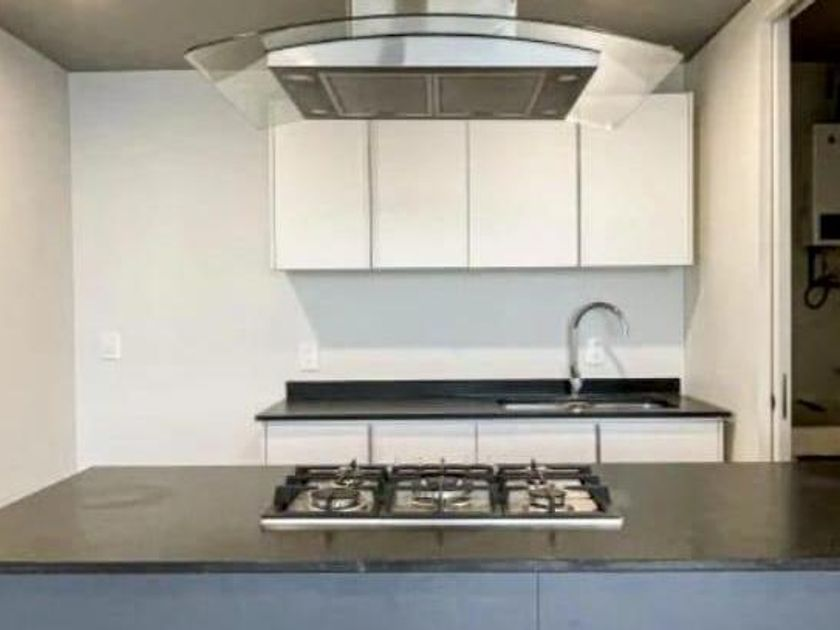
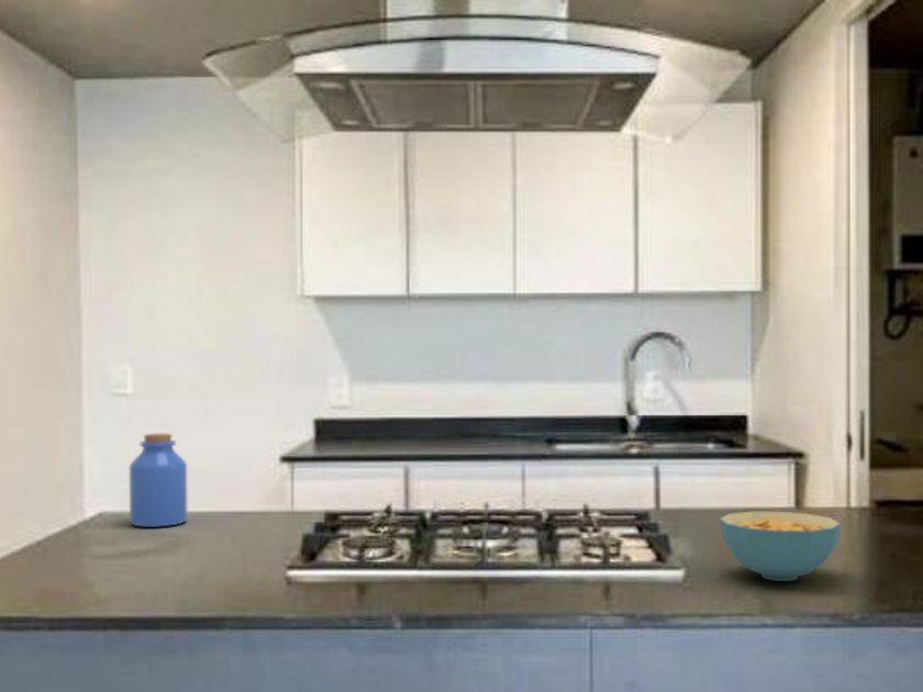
+ jar (158, 478)
+ cereal bowl (779, 548)
